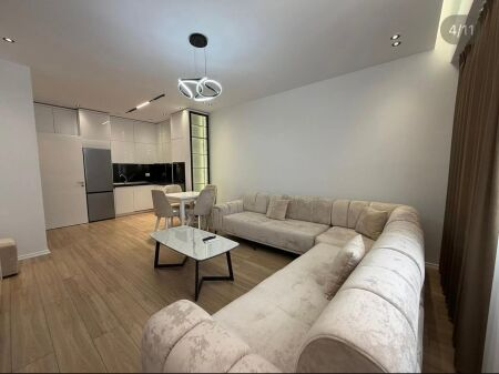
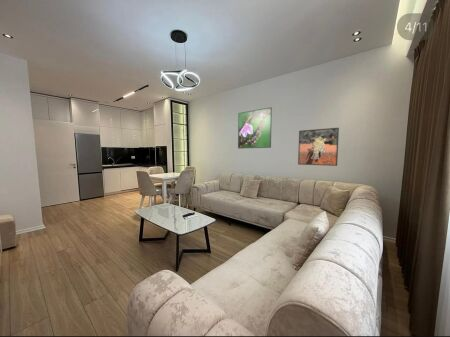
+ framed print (253, 129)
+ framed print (317, 147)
